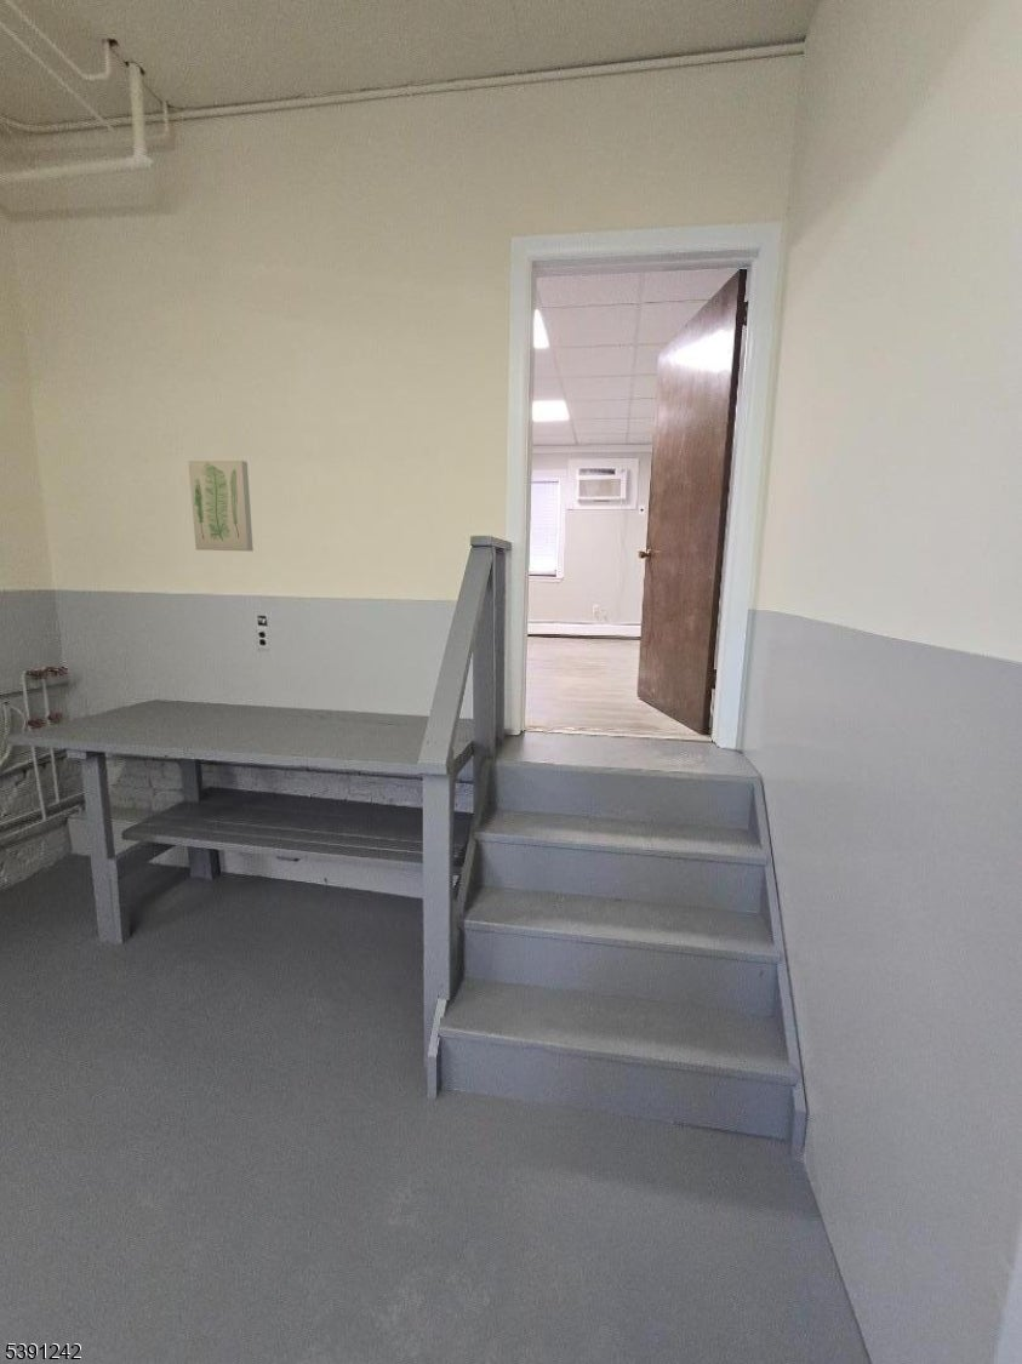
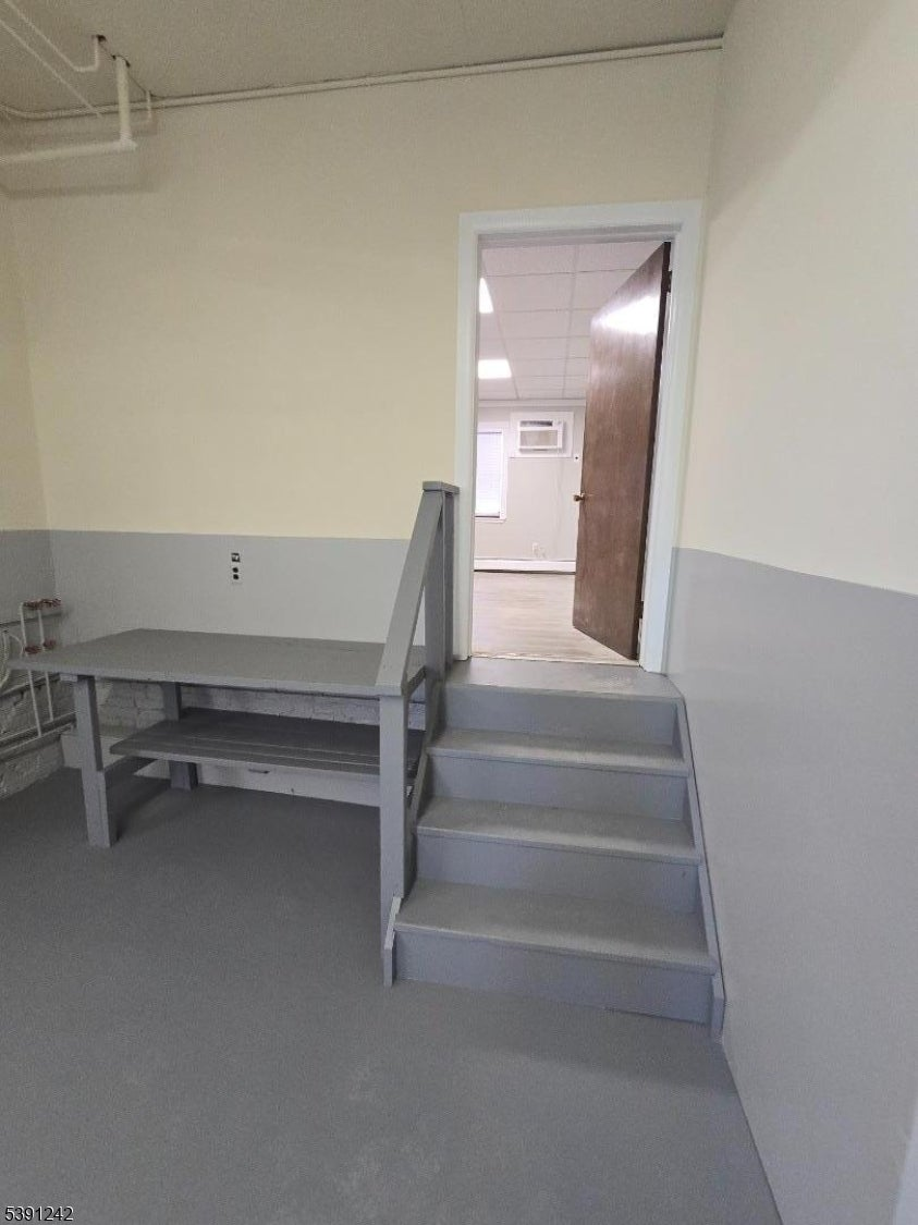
- wall art (221, 506)
